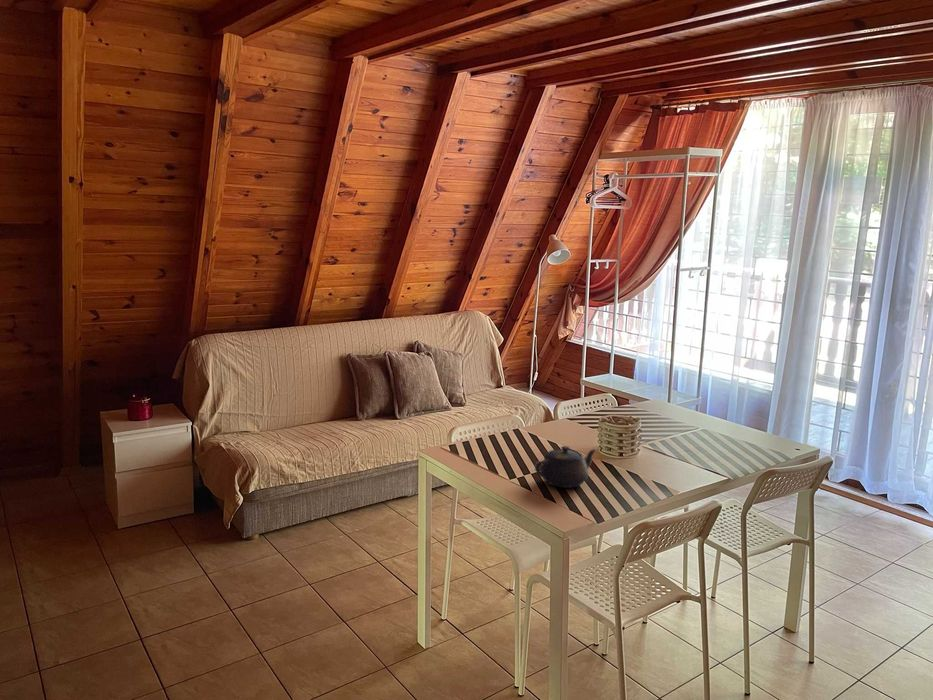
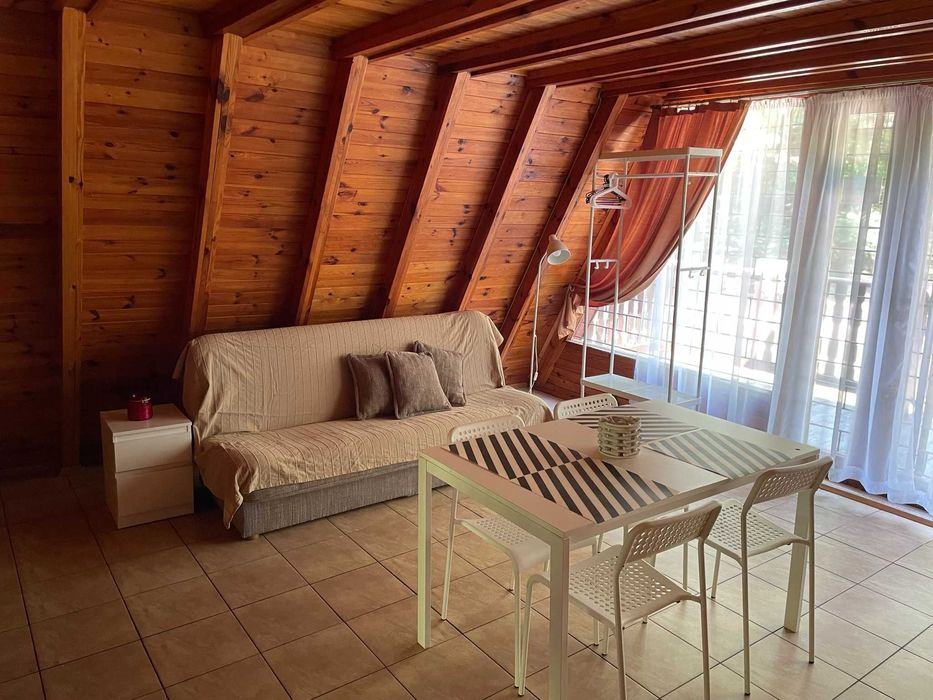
- teapot (566, 464)
